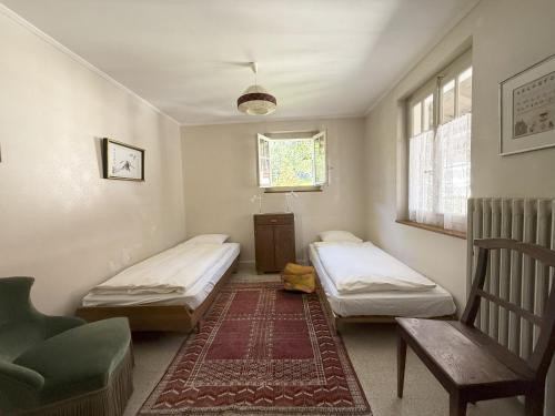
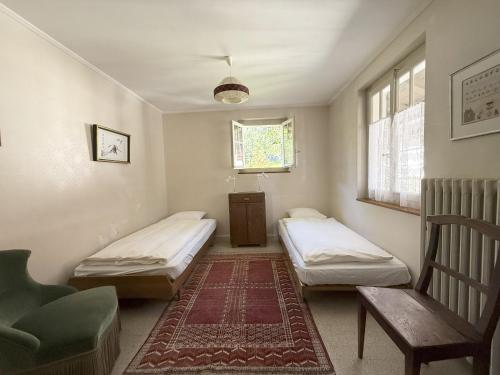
- backpack (296, 277)
